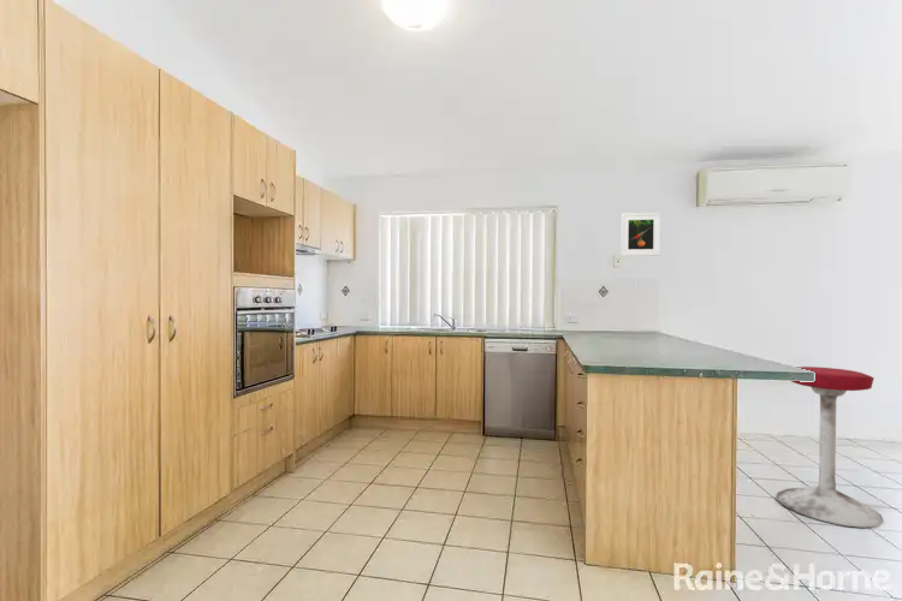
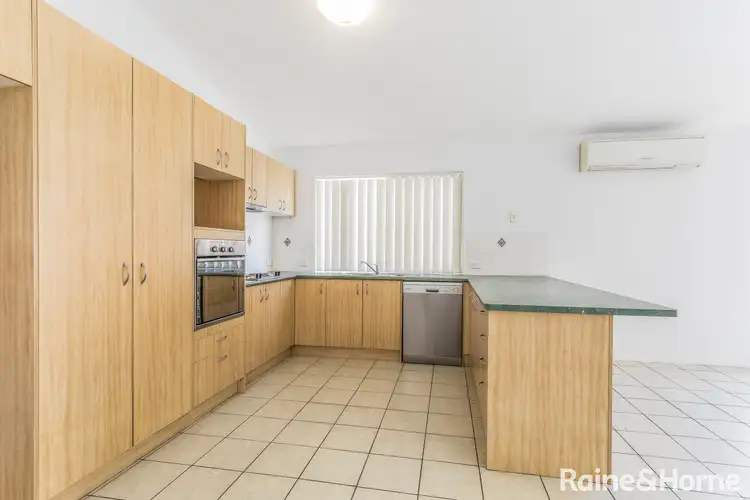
- stool (827, 439)
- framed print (640, 234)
